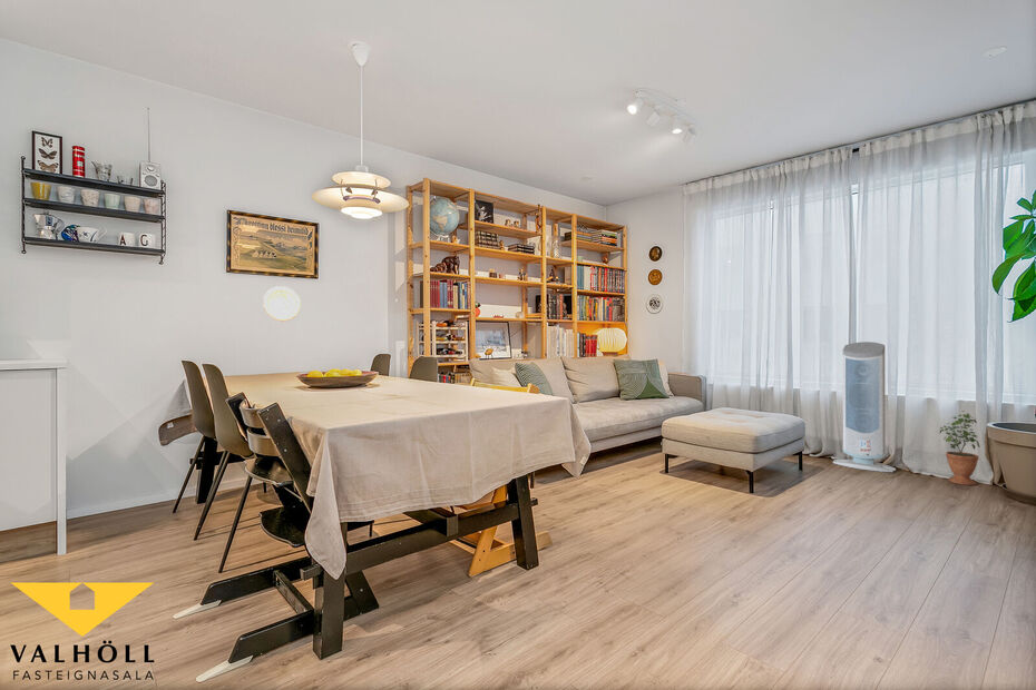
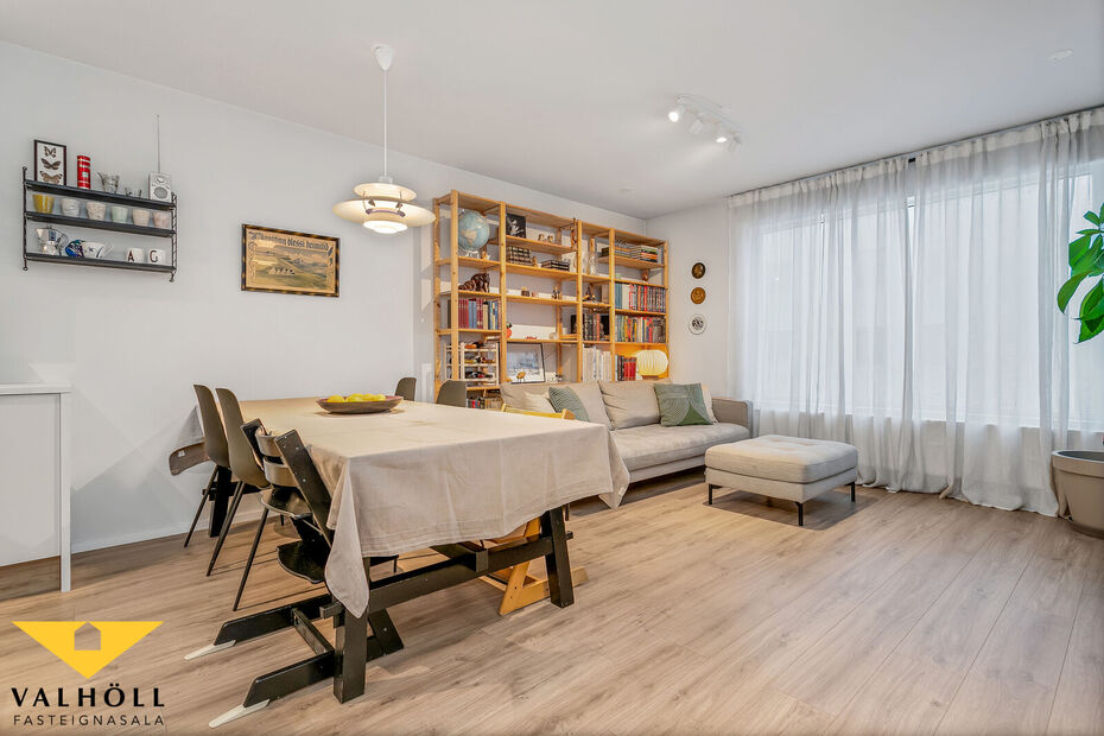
- air purifier (863, 404)
- potted plant (958, 446)
- decorative plate (282, 303)
